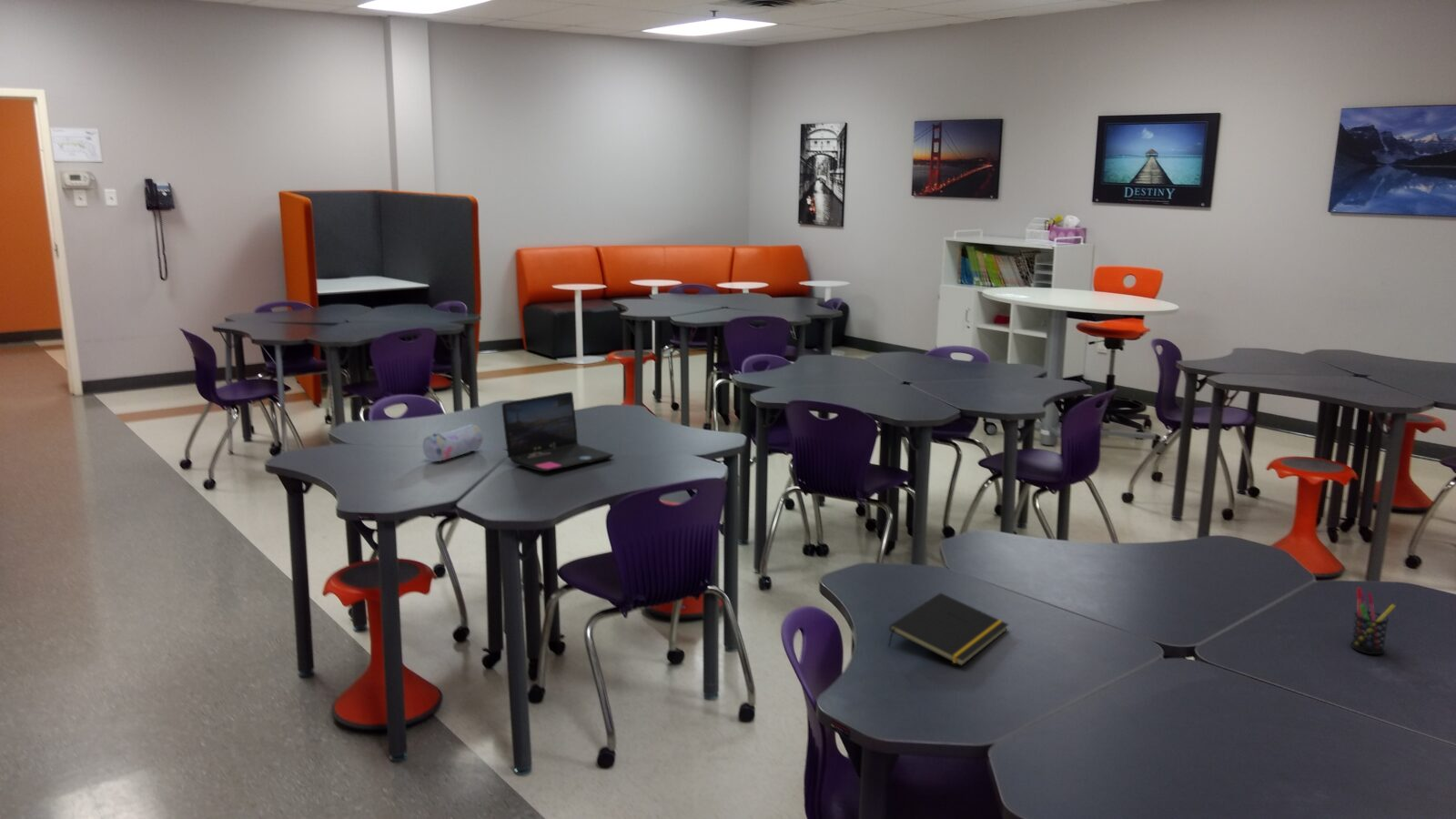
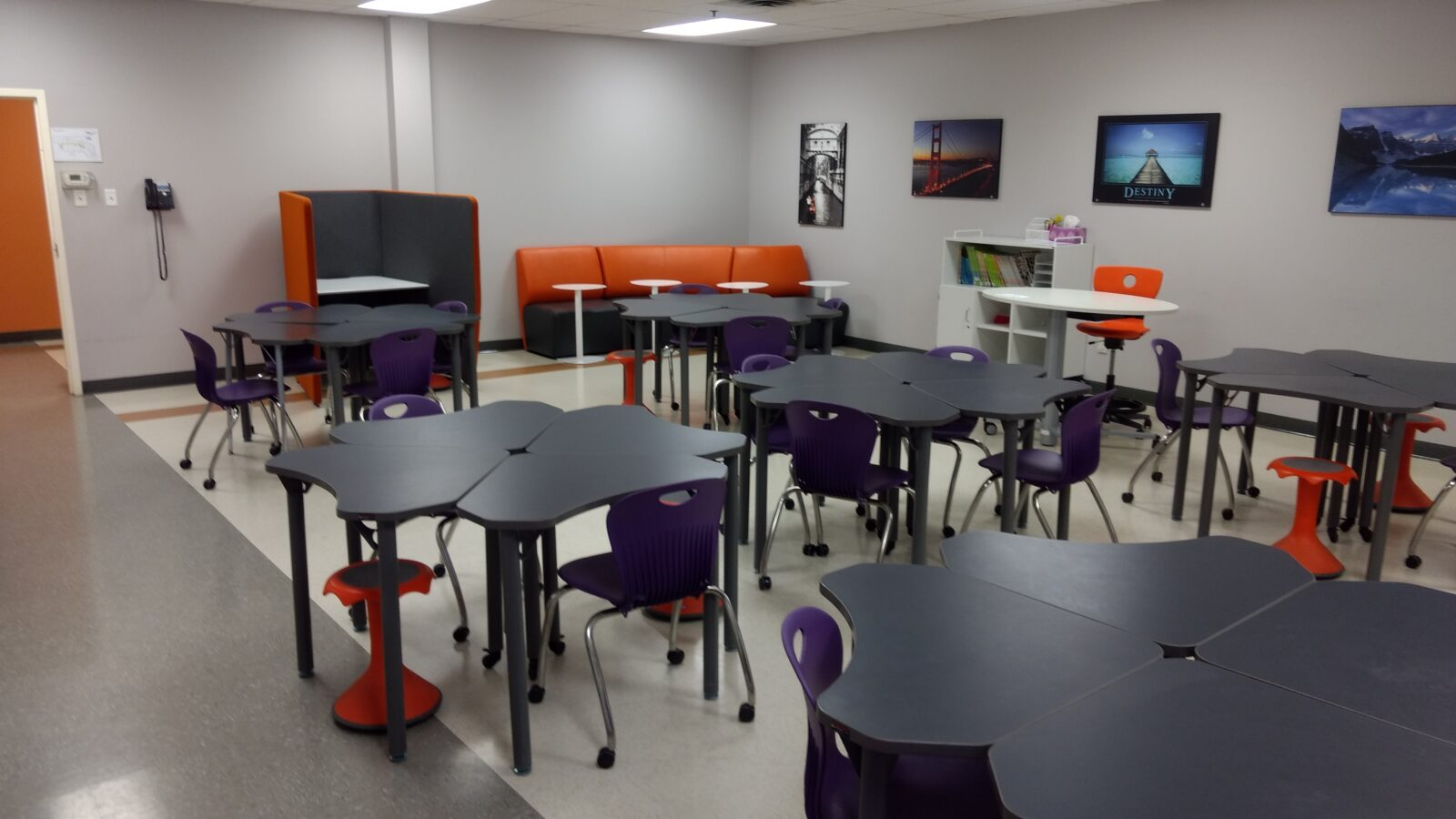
- laptop (558, 430)
- pen holder (1367, 621)
- notepad (950, 627)
- pencil case (452, 441)
